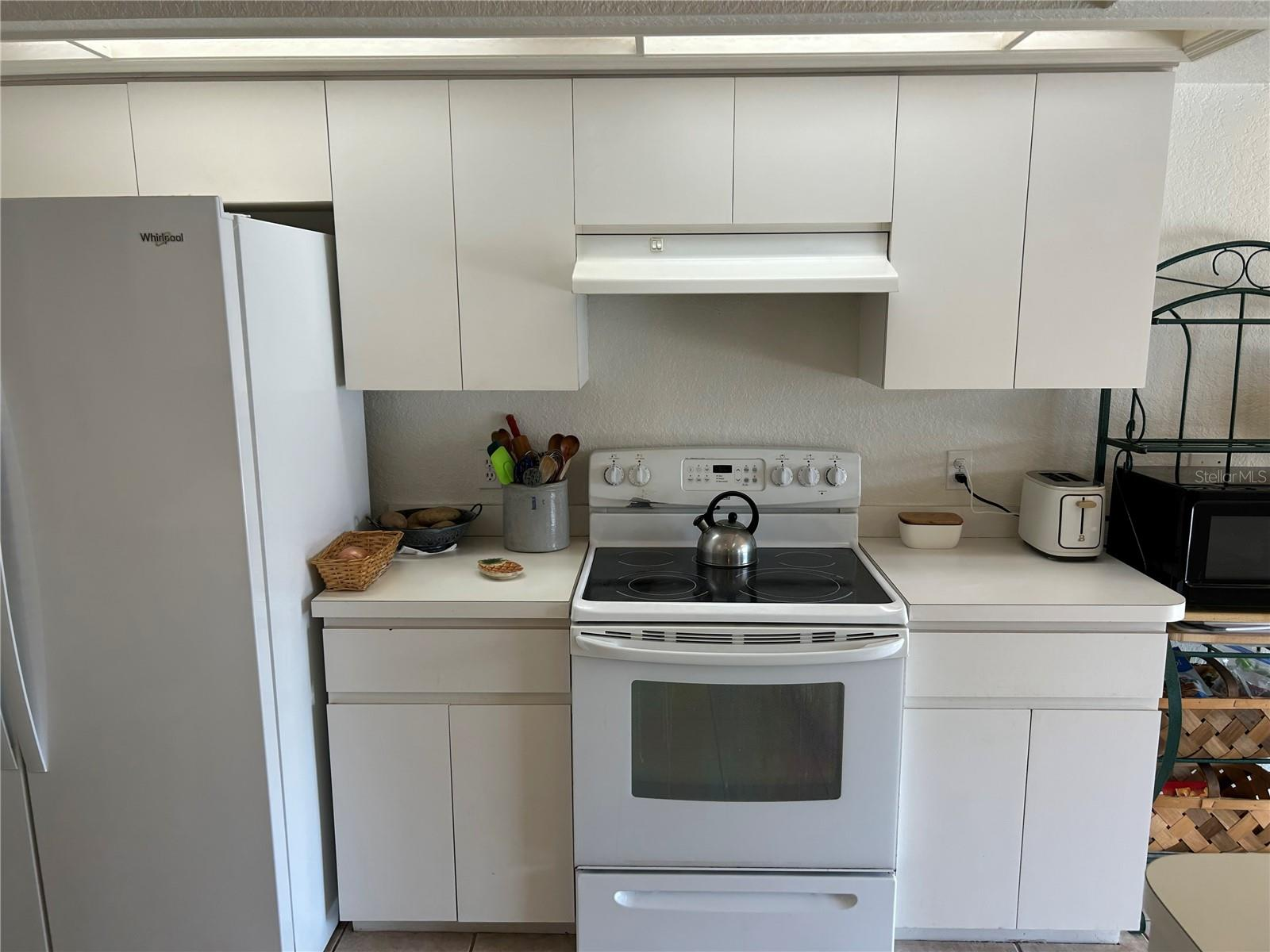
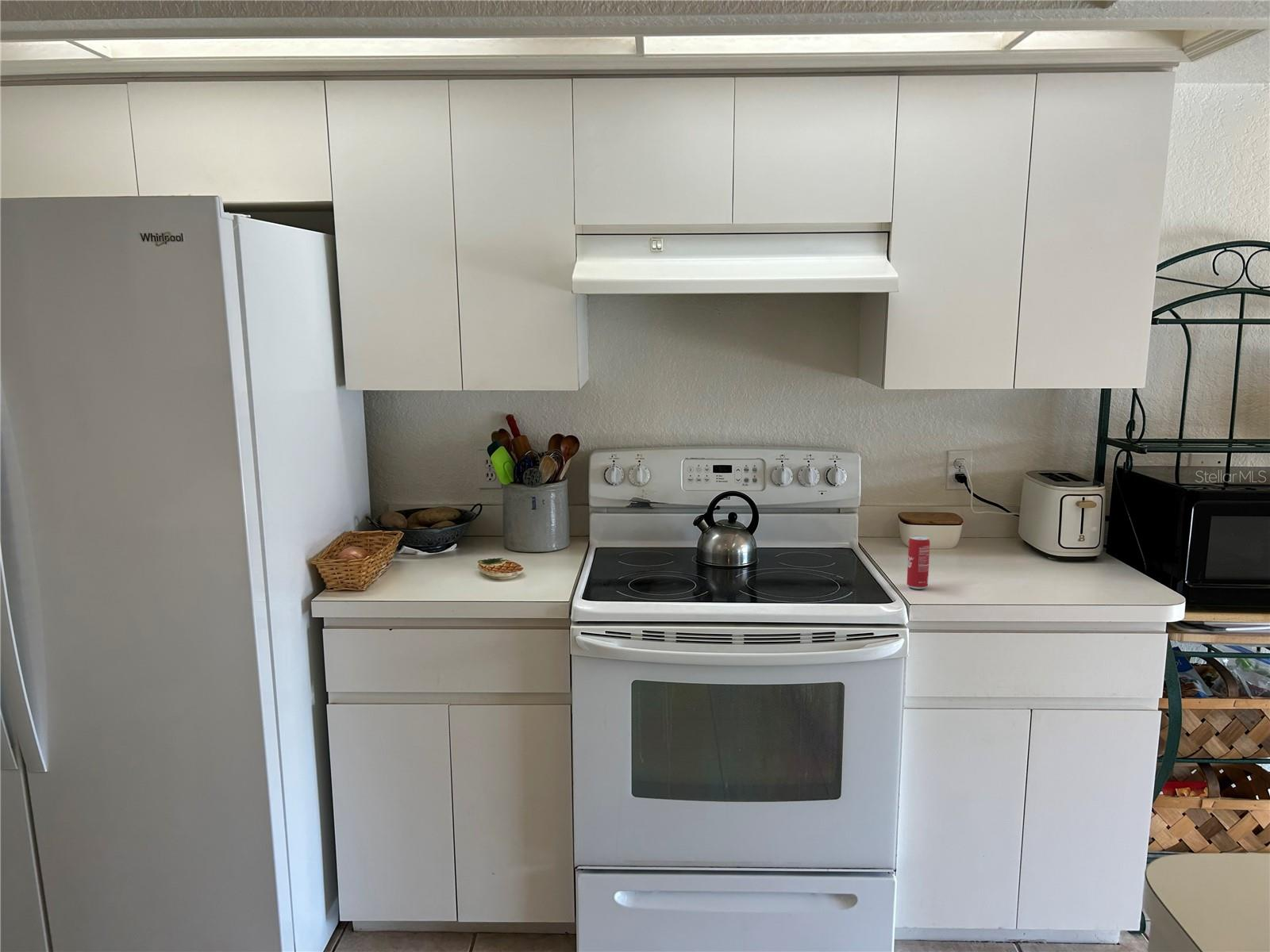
+ beverage can (918, 562)
